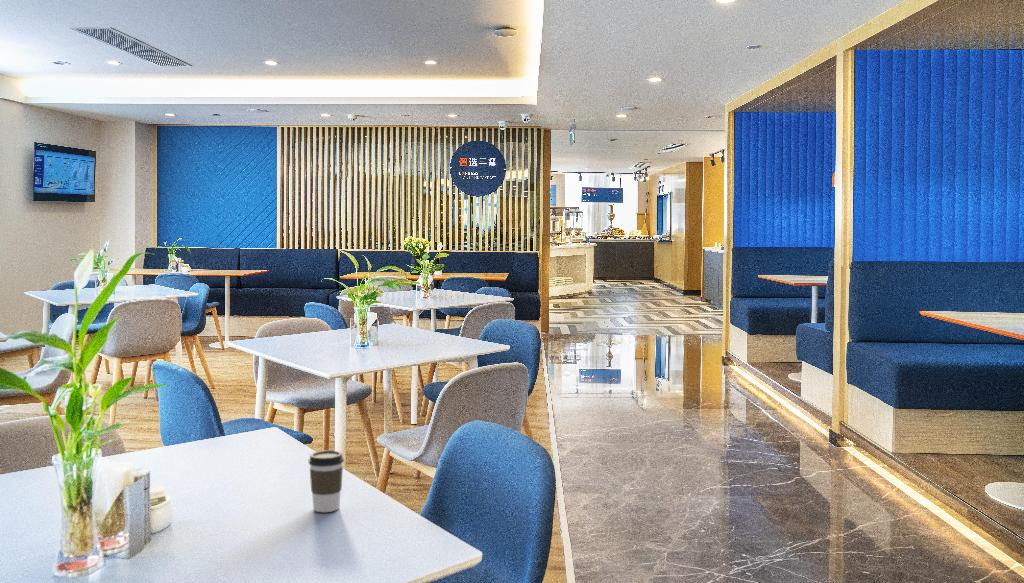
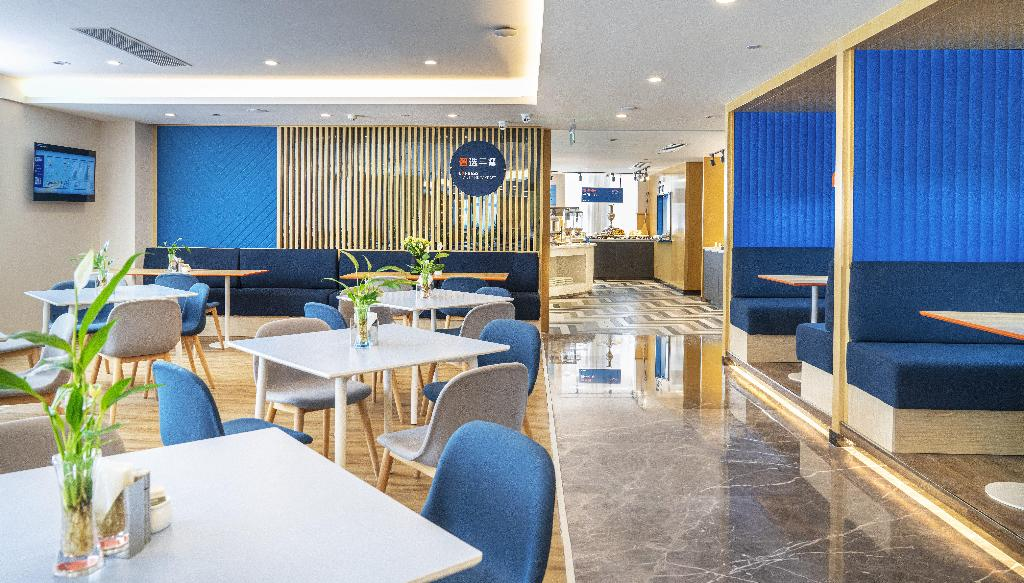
- coffee cup (326, 481)
